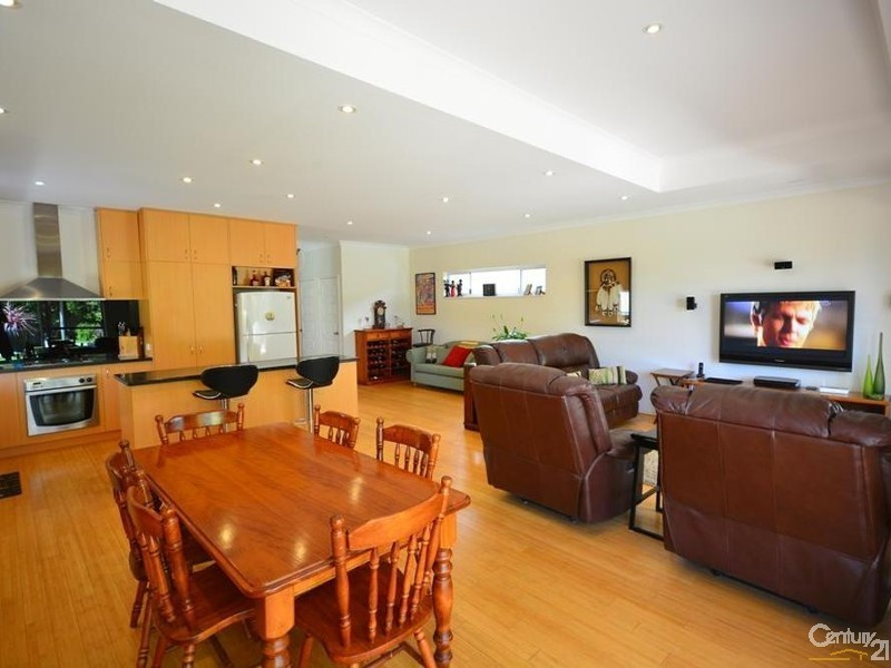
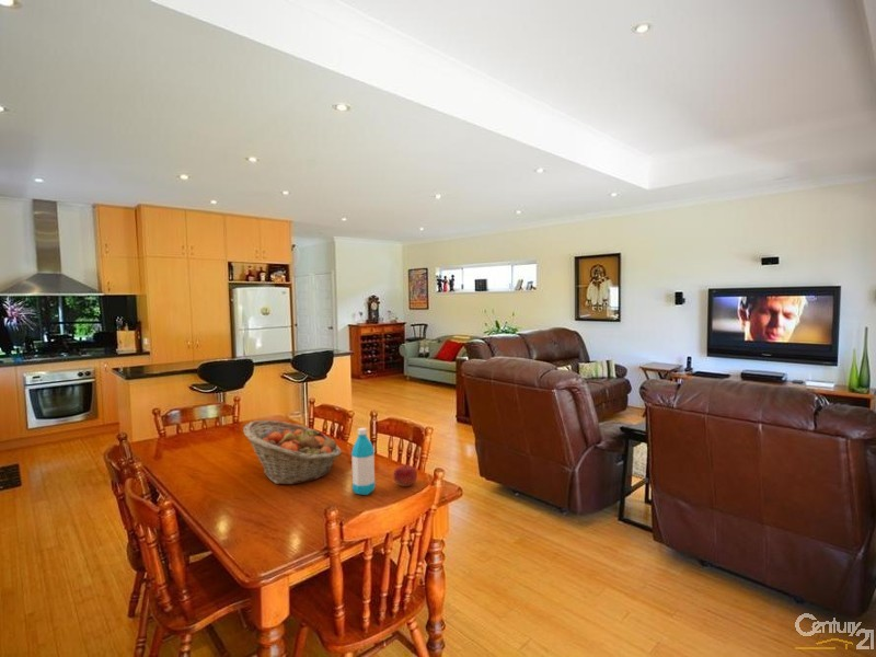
+ fruit basket (292, 447)
+ fruit (405, 474)
+ water bottle (362, 460)
